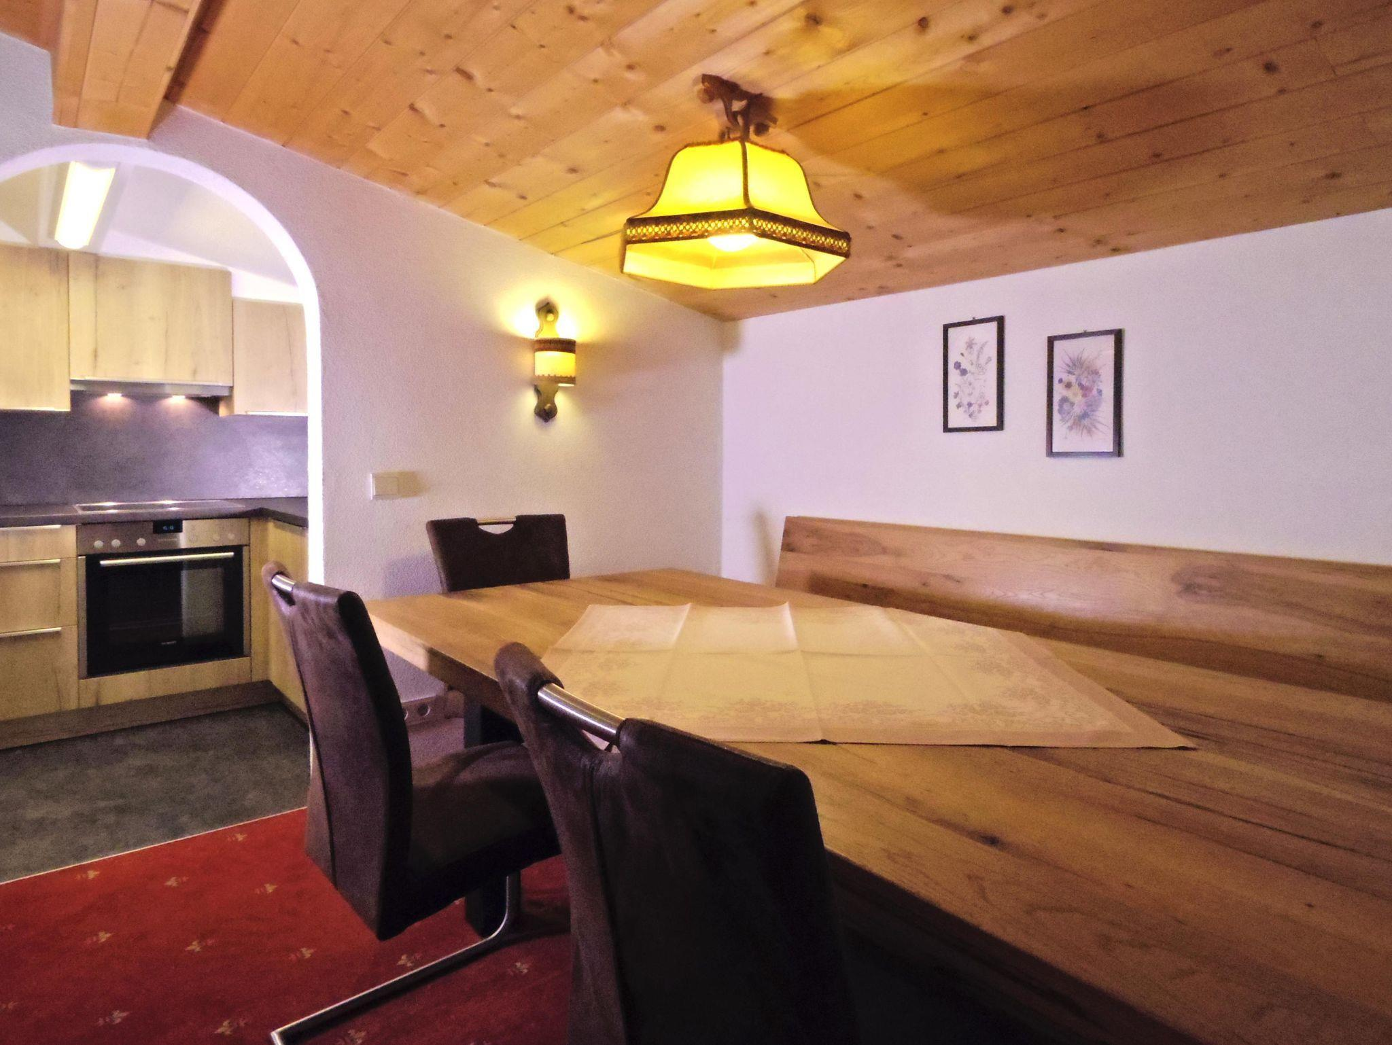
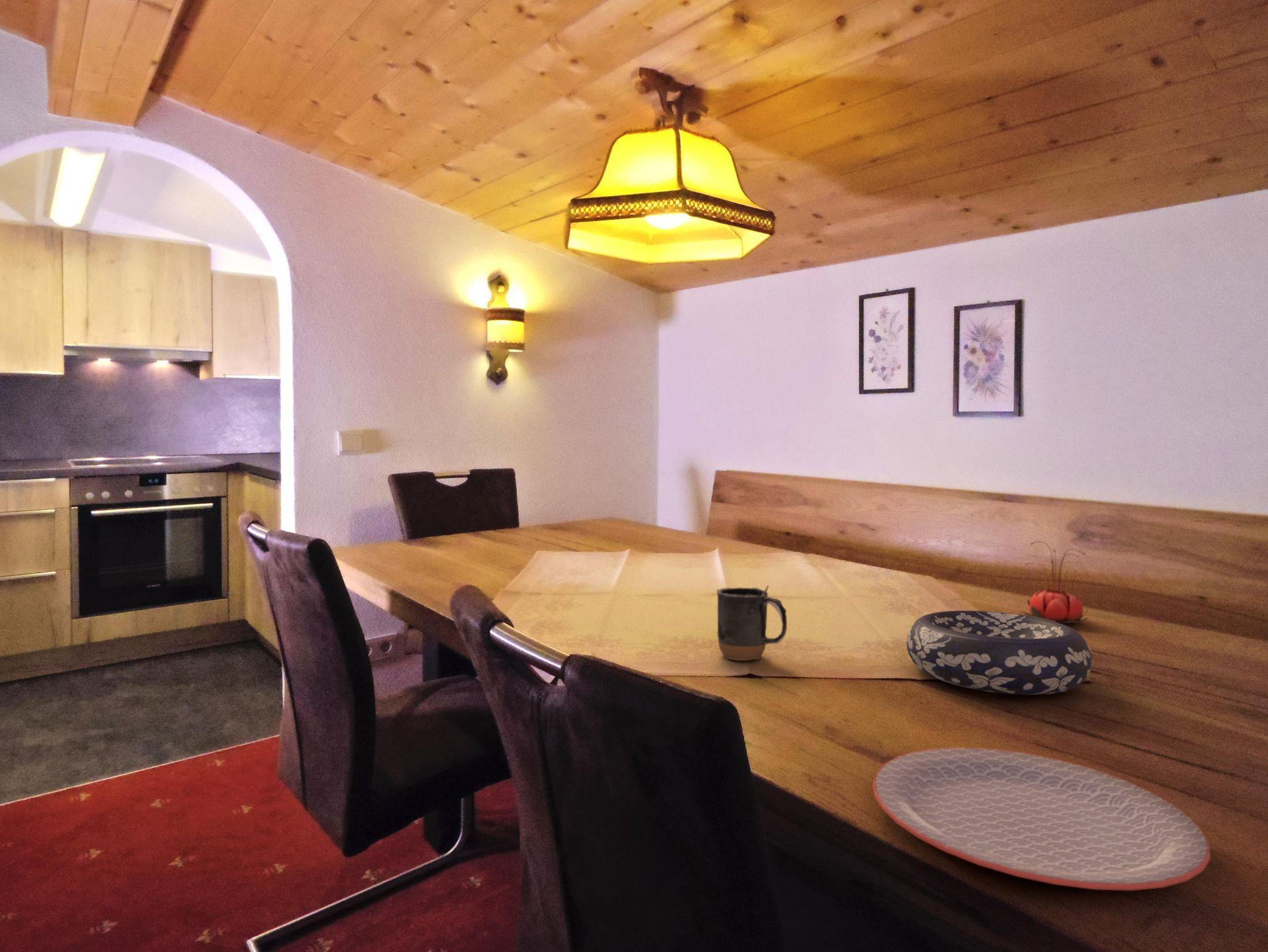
+ flower (1055, 582)
+ mug (750, 621)
+ plate (1025, 814)
+ decorative bowl (995, 650)
